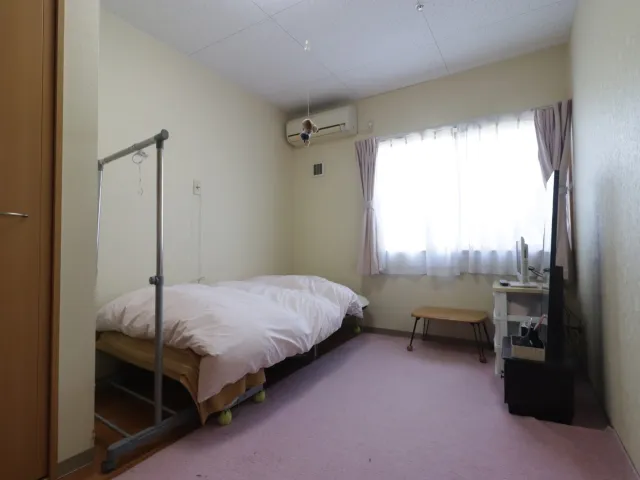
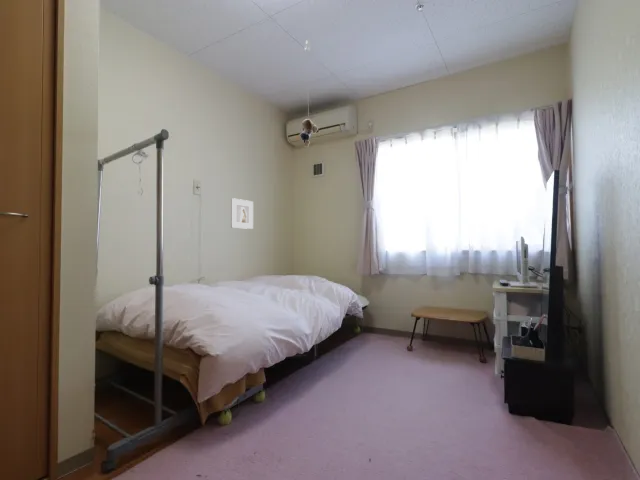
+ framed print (242, 214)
